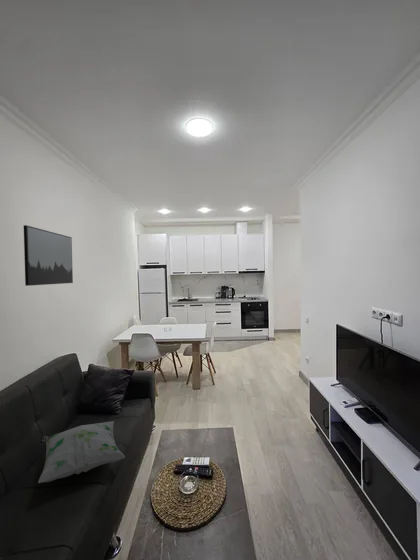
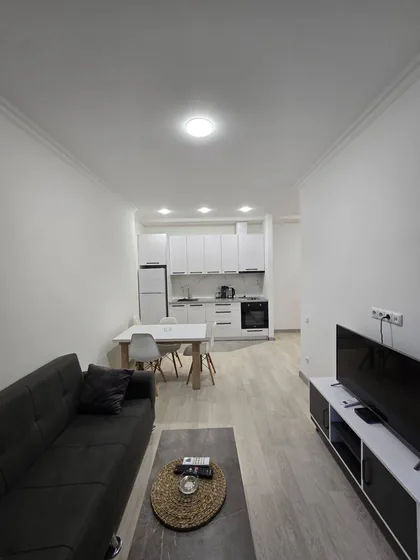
- wall art (51, 258)
- decorative pillow (80, 447)
